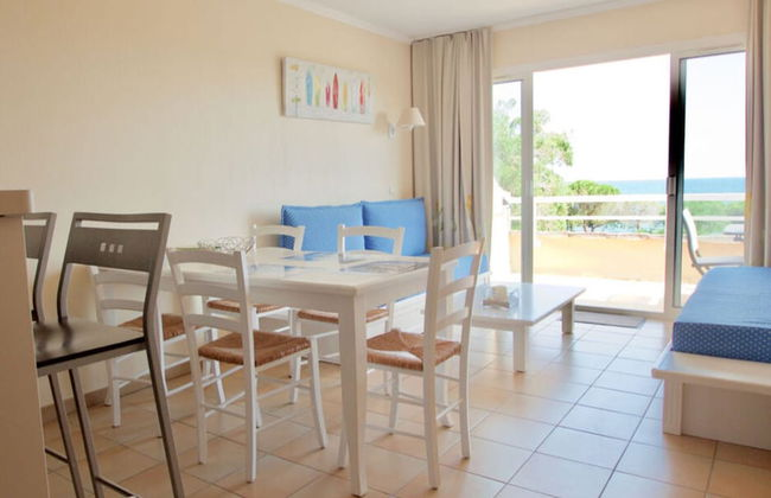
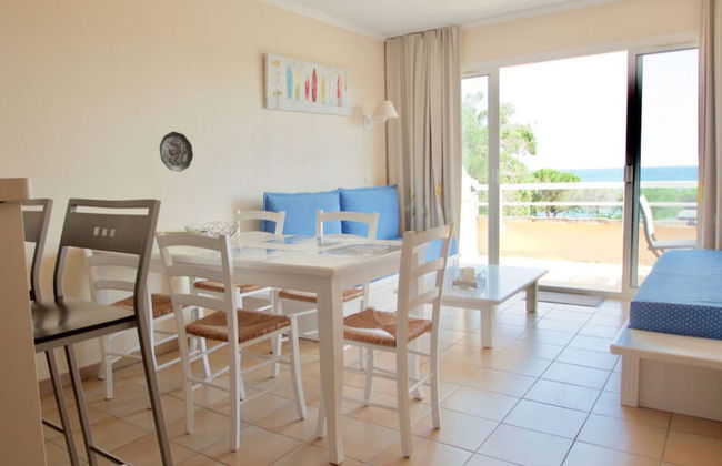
+ decorative plate (176, 151)
